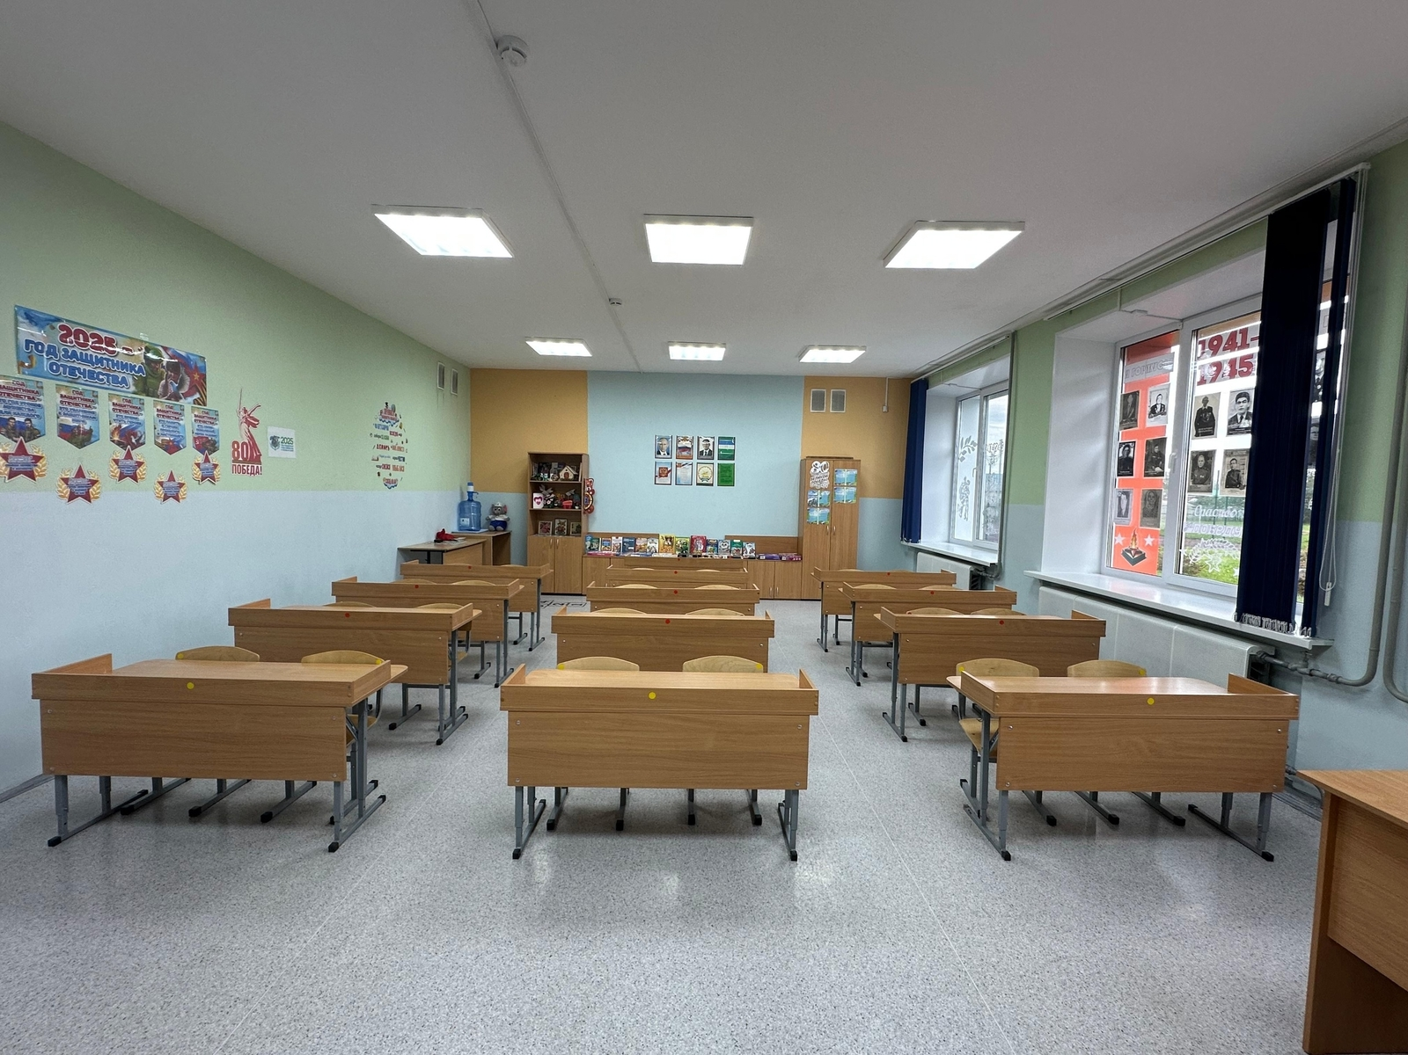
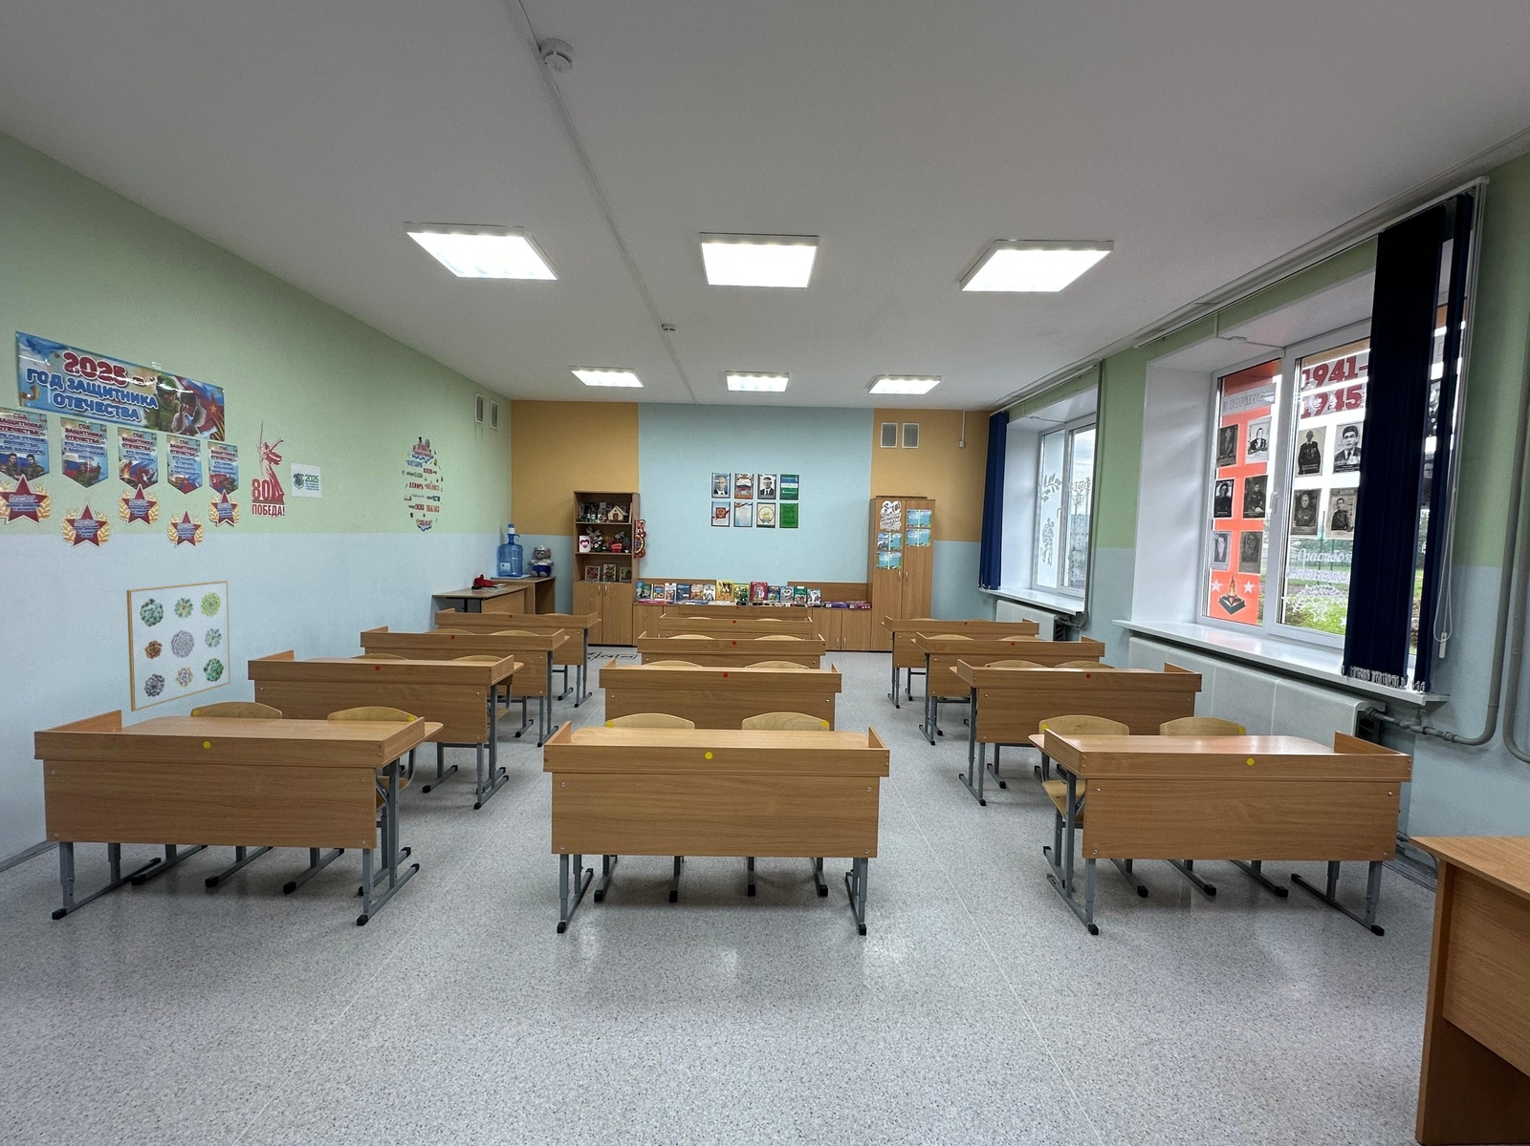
+ wall art (183, 640)
